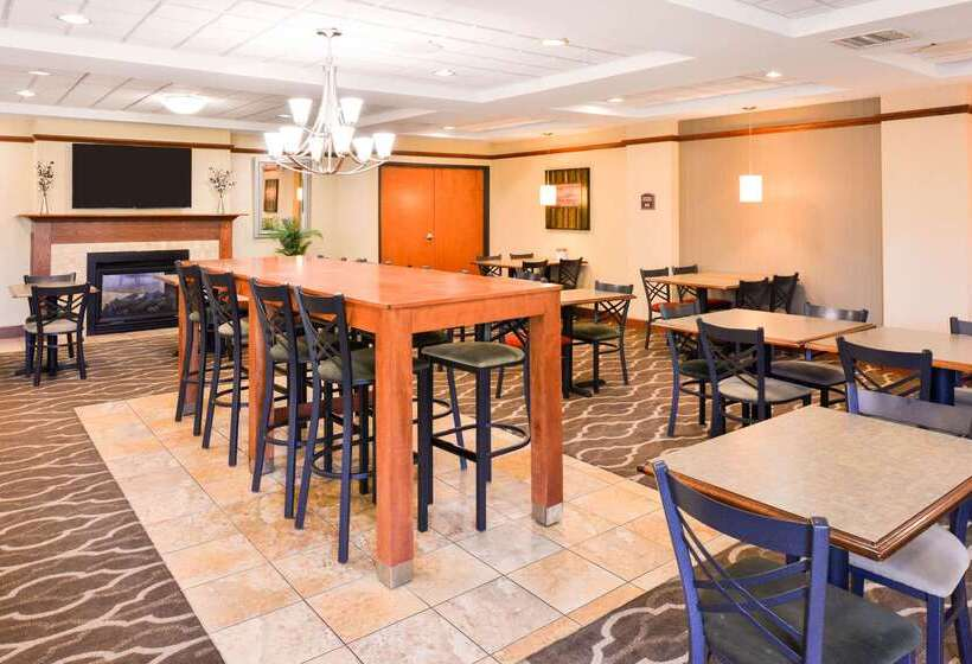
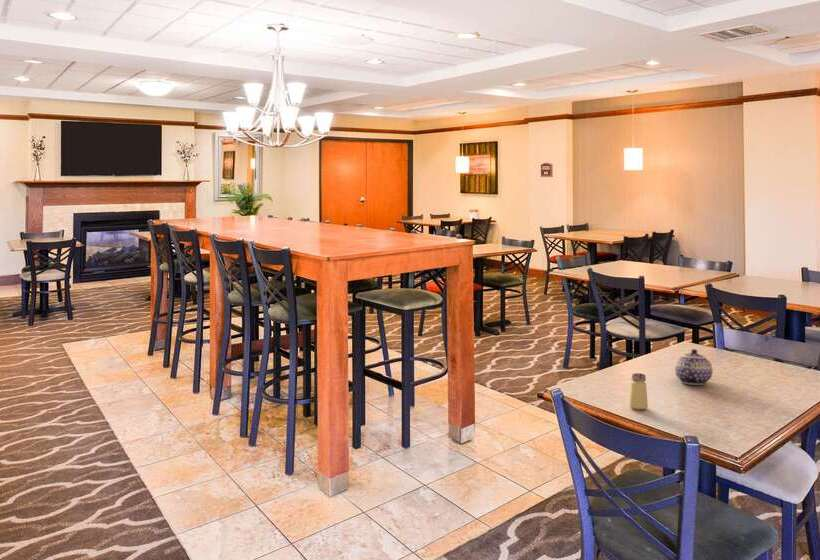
+ teapot (693, 366)
+ saltshaker (638, 390)
